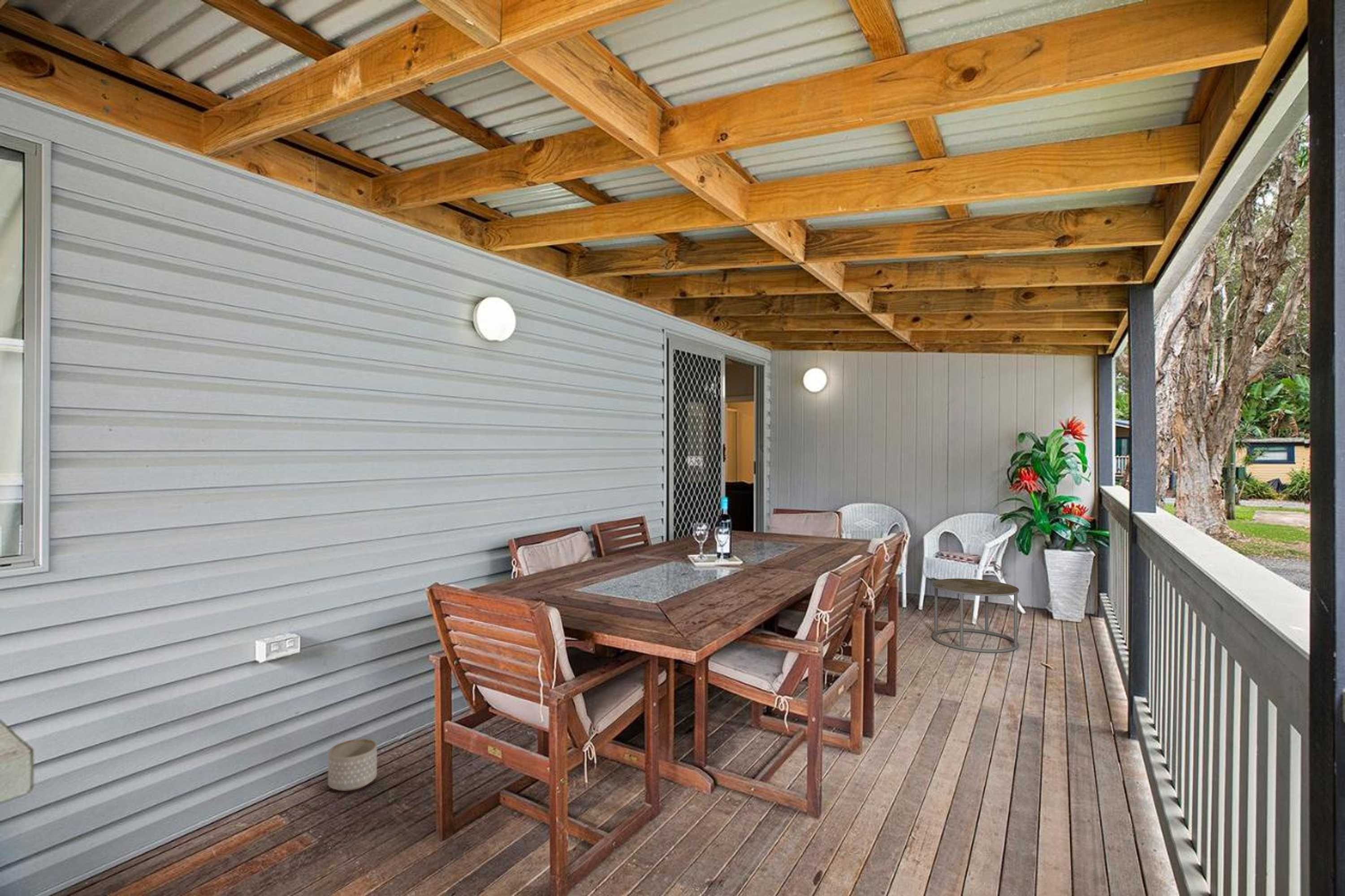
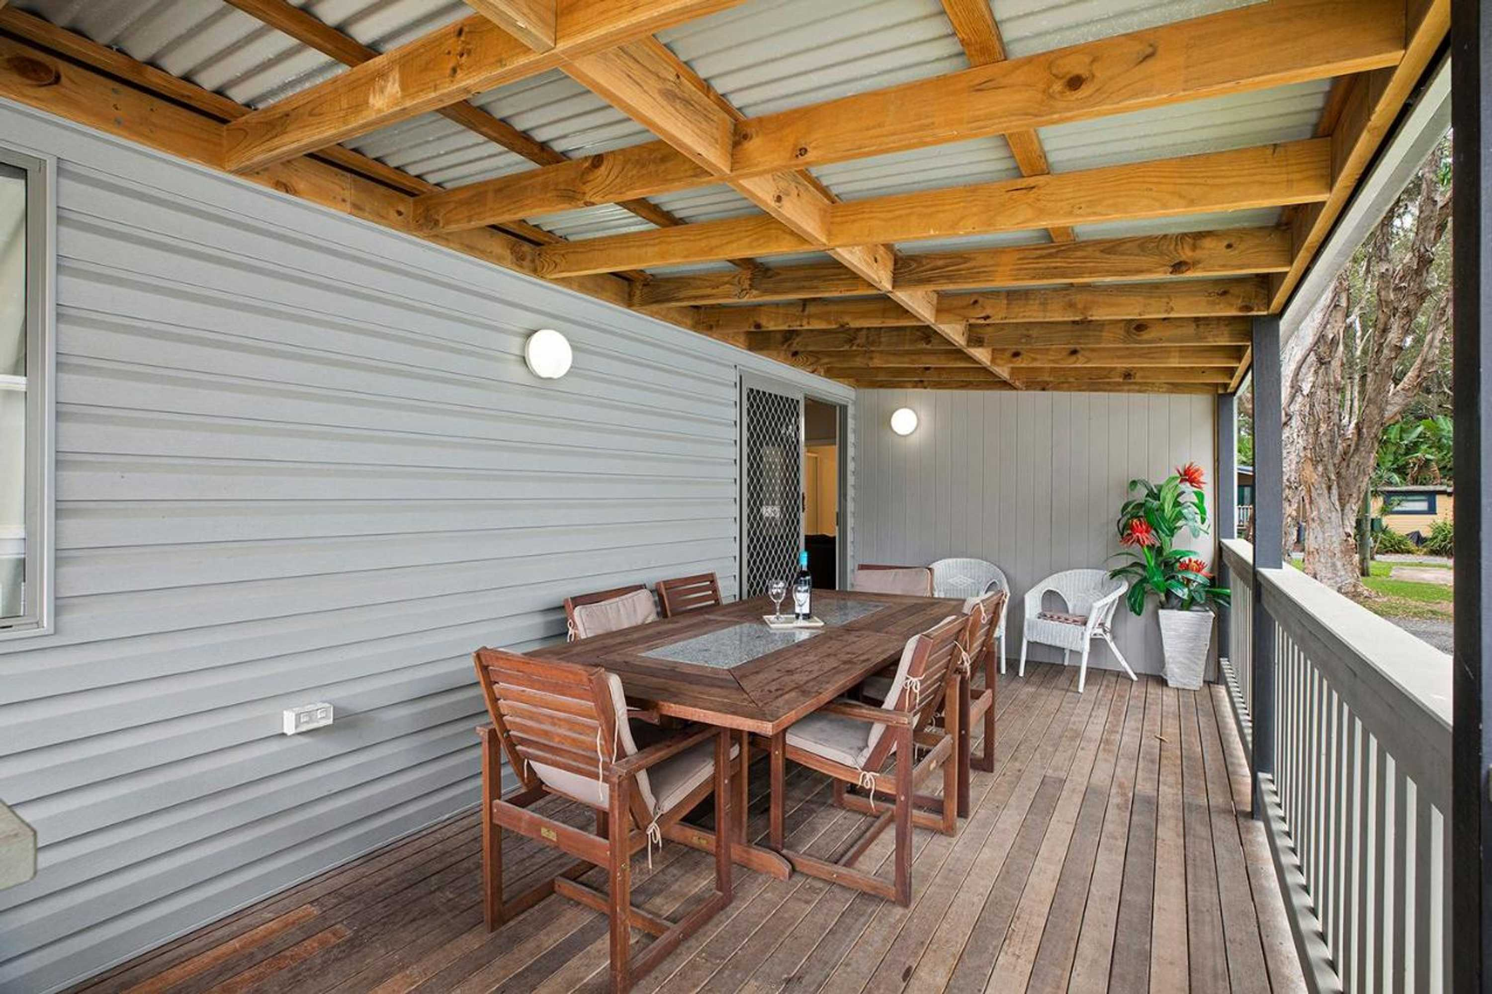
- side table (985, 613)
- planter (353, 765)
